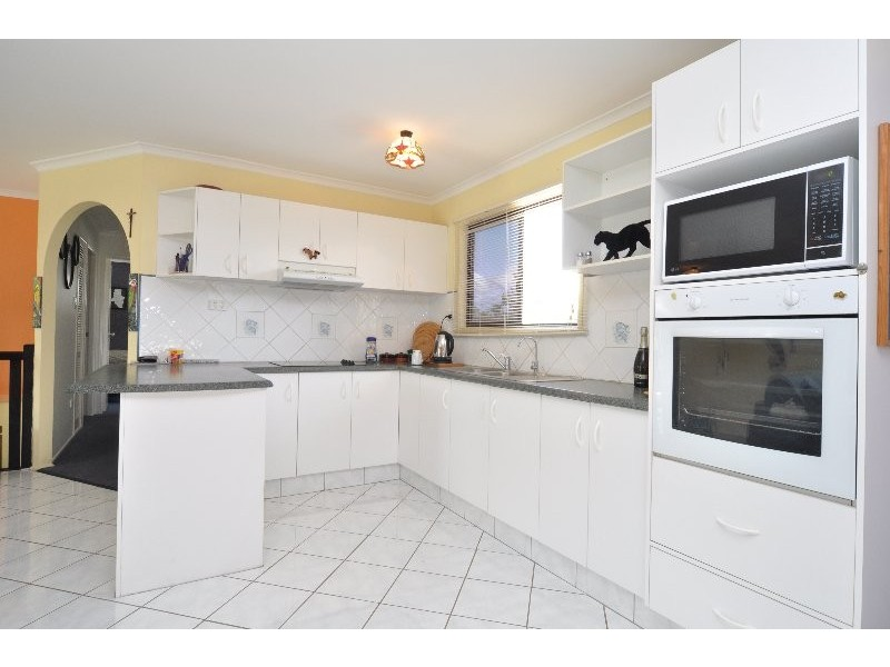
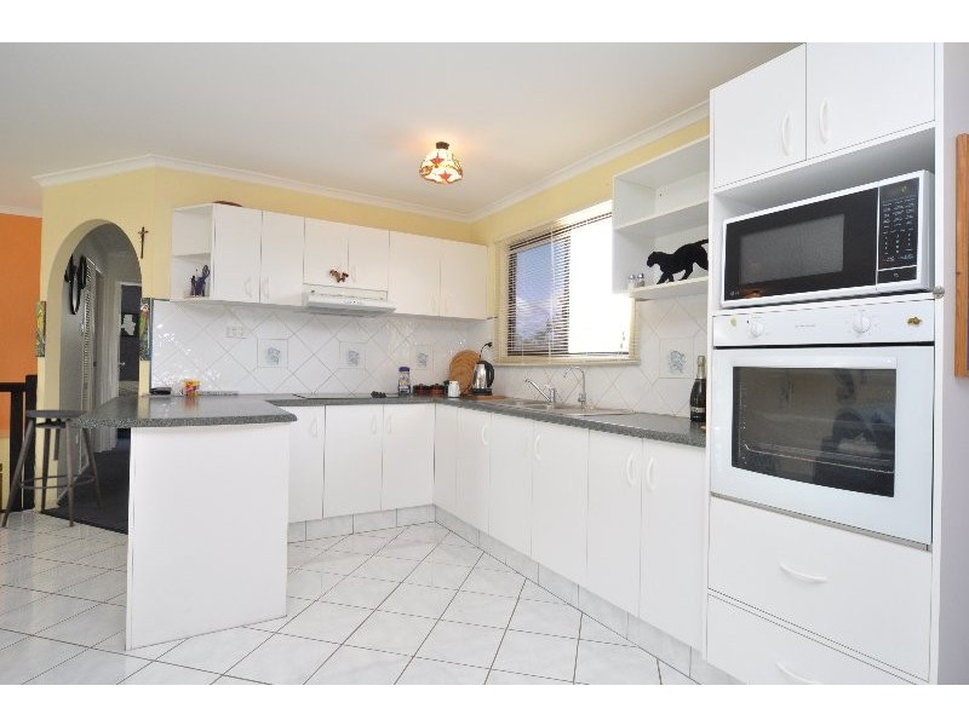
+ stool (56, 460)
